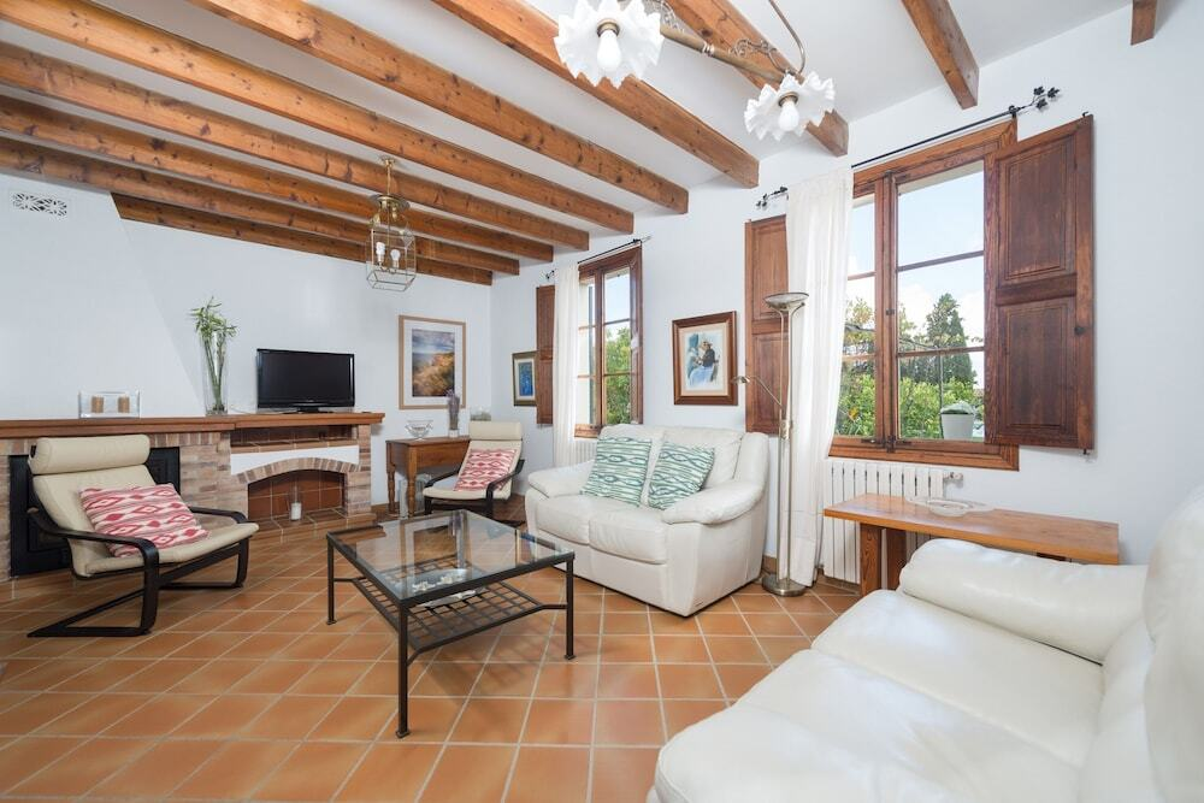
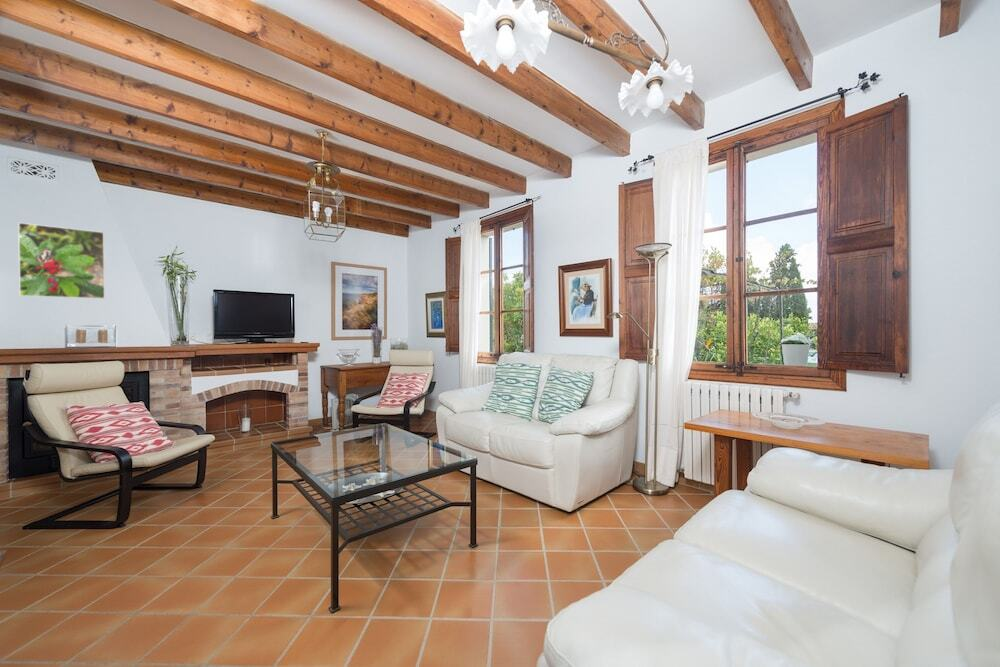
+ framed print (63, 262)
